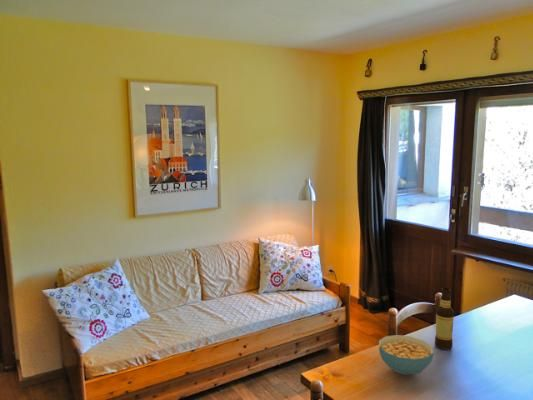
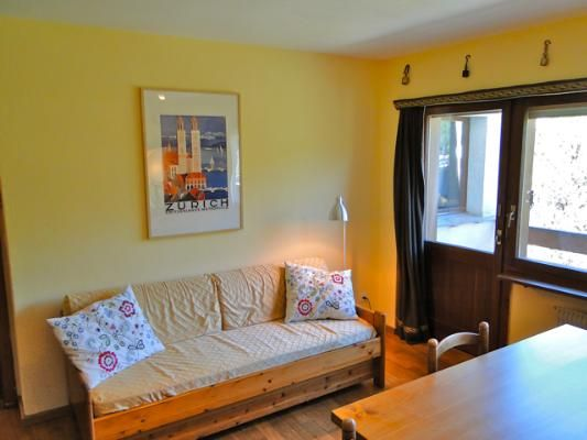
- bottle (444, 317)
- cereal bowl (404, 358)
